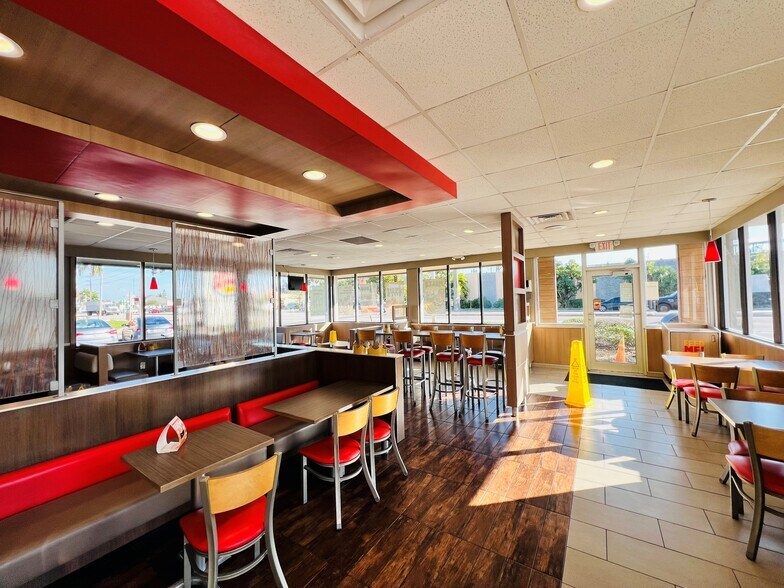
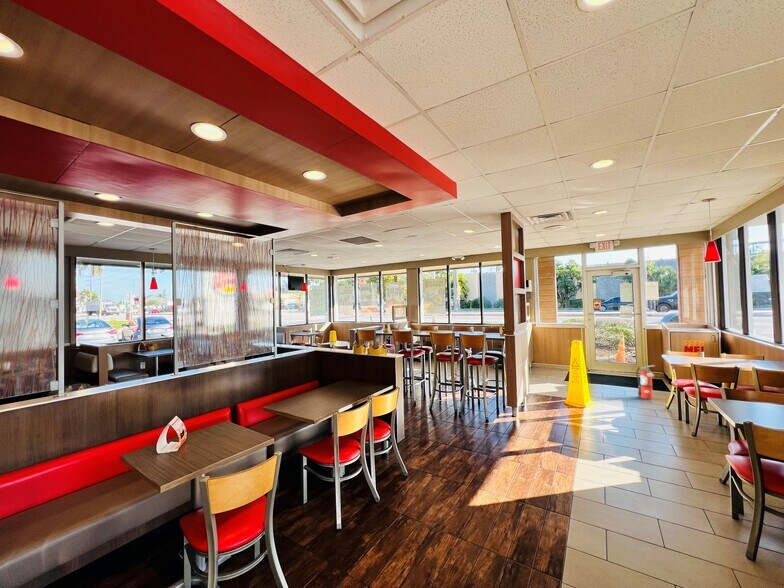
+ fire extinguisher (645, 381)
